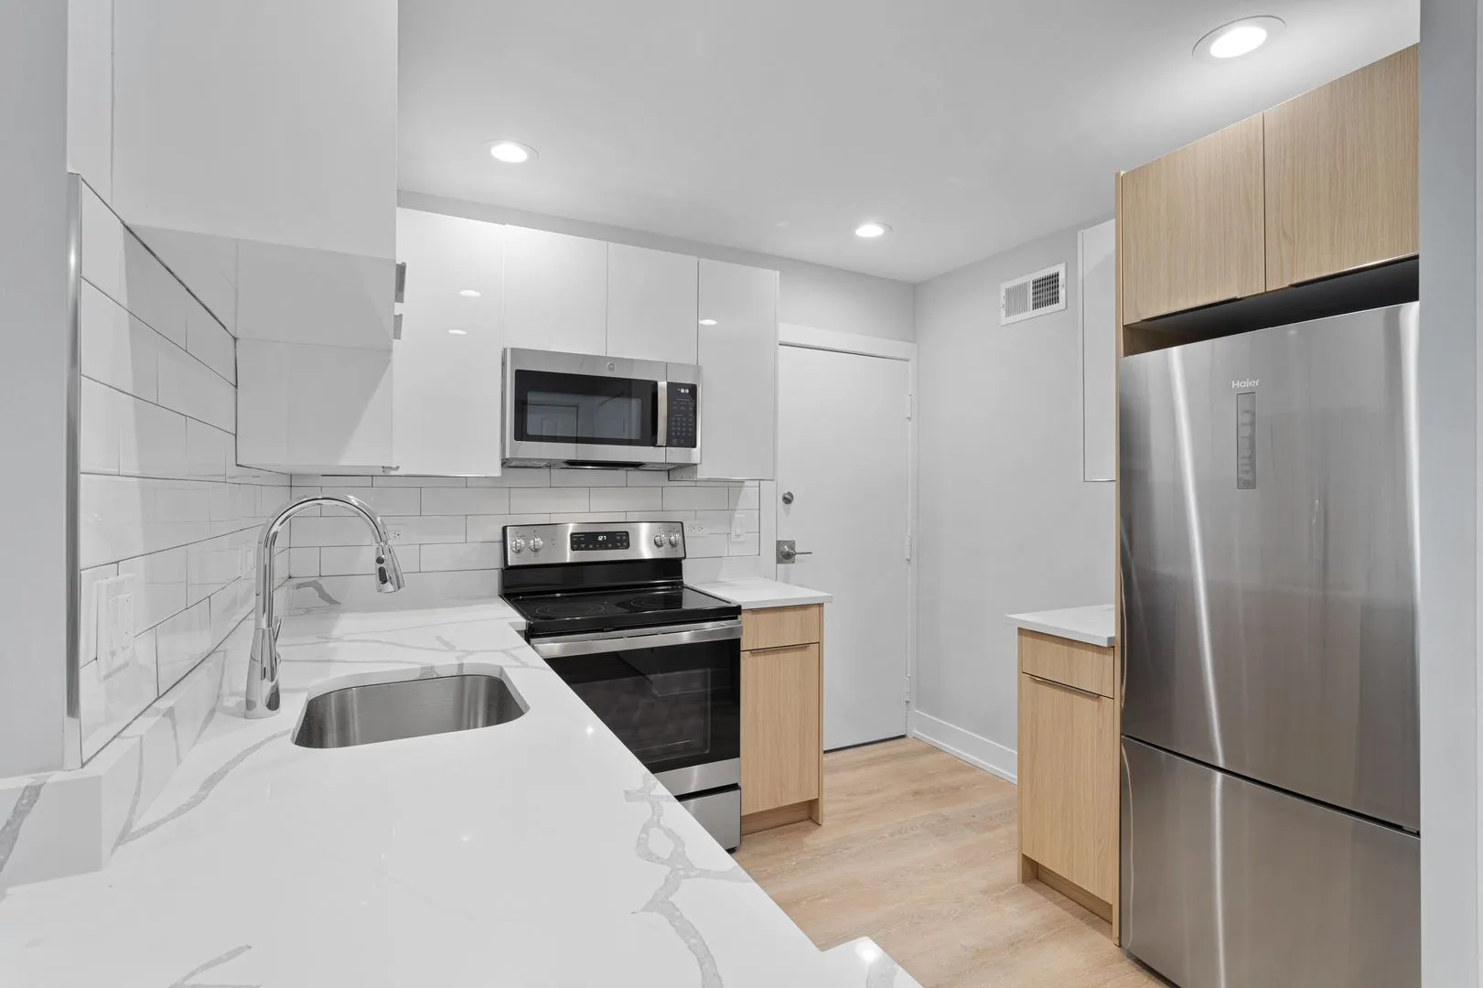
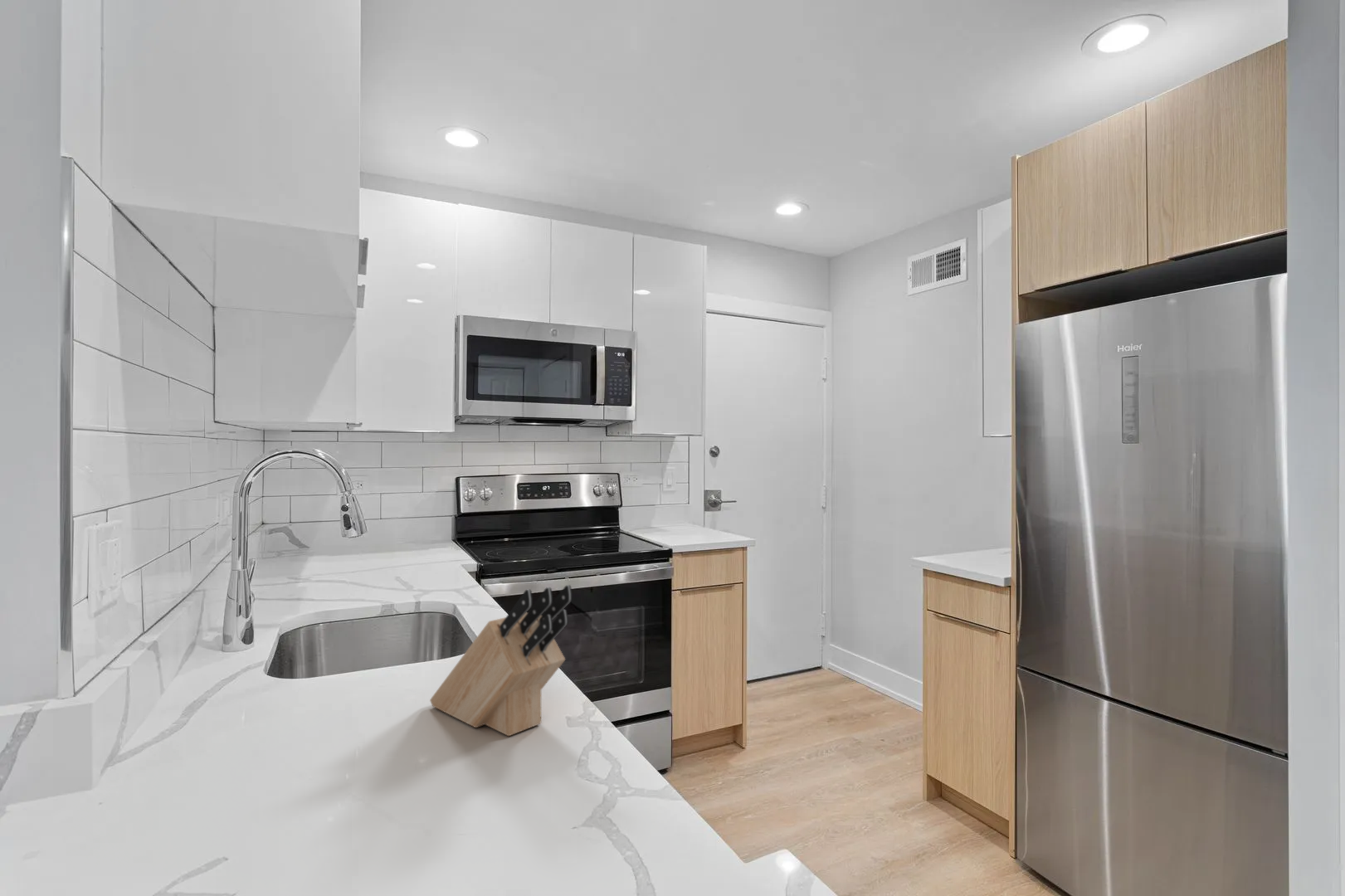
+ knife block (502, 647)
